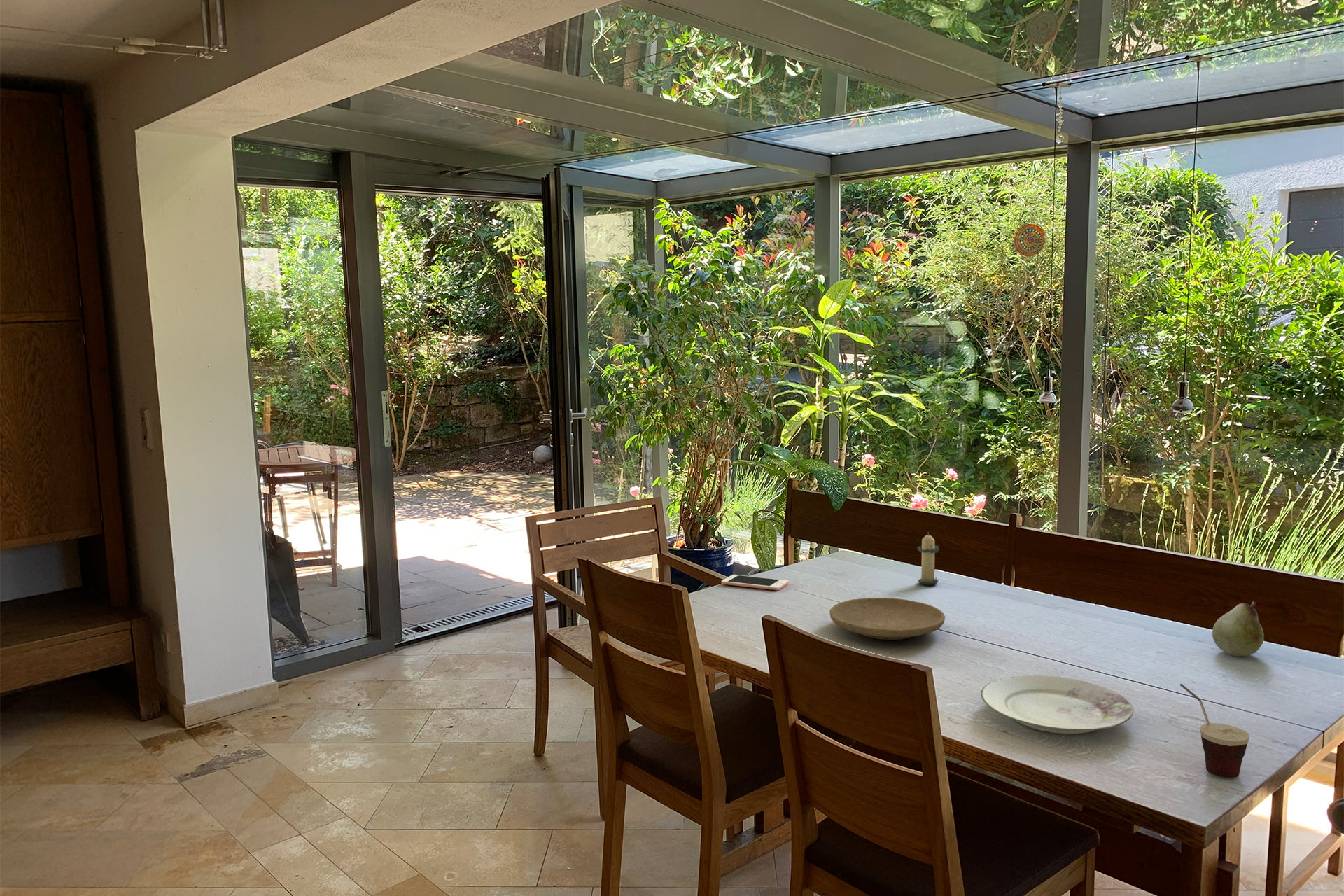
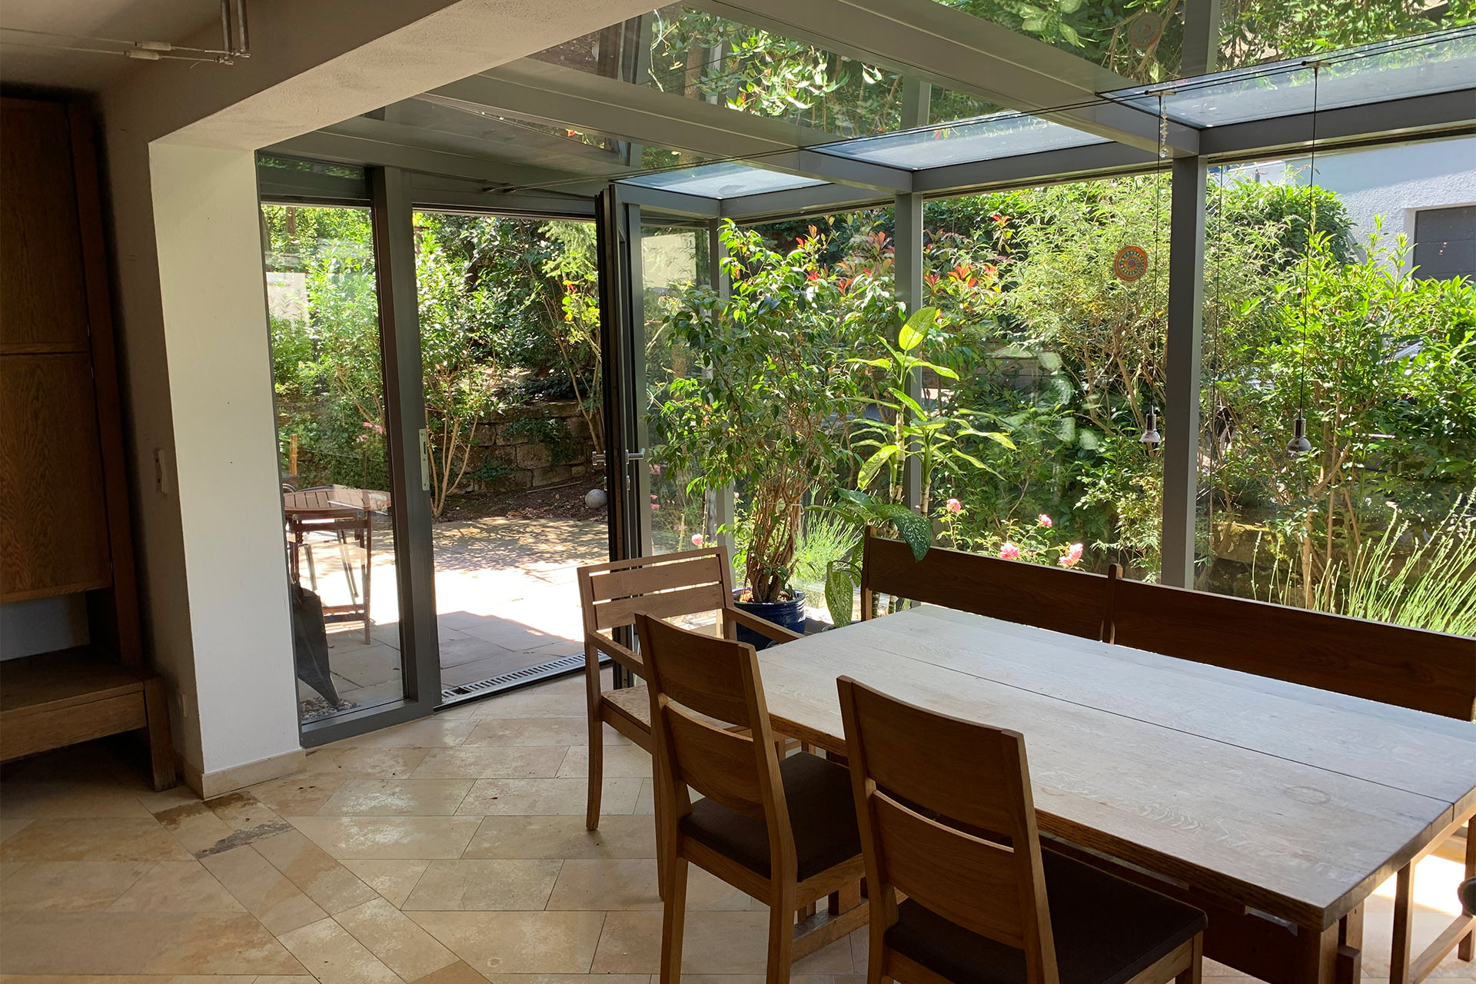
- candle (927, 557)
- cup (1209, 731)
- cell phone (755, 582)
- plate (886, 622)
- plate (1054, 707)
- fruit (1238, 627)
